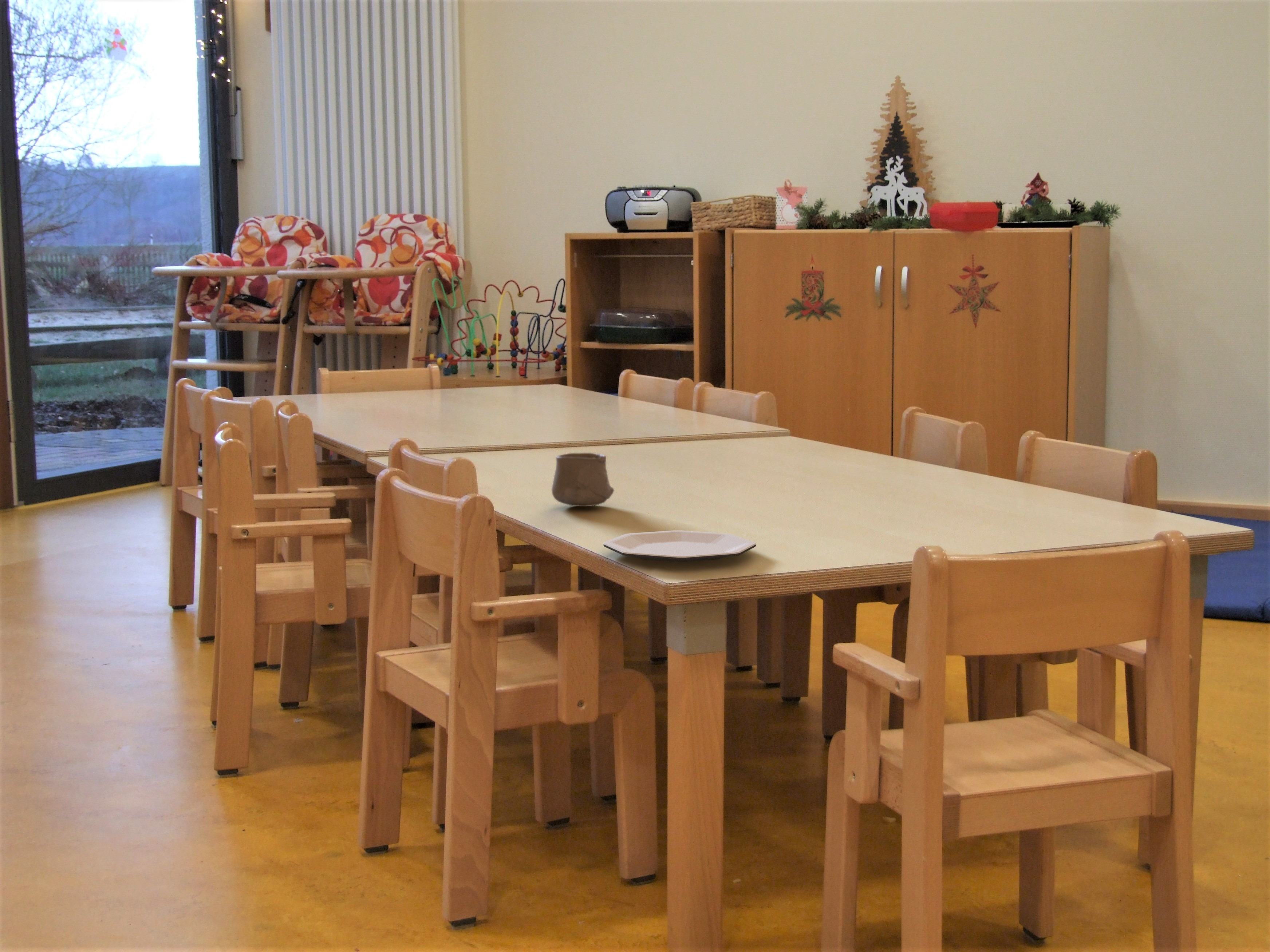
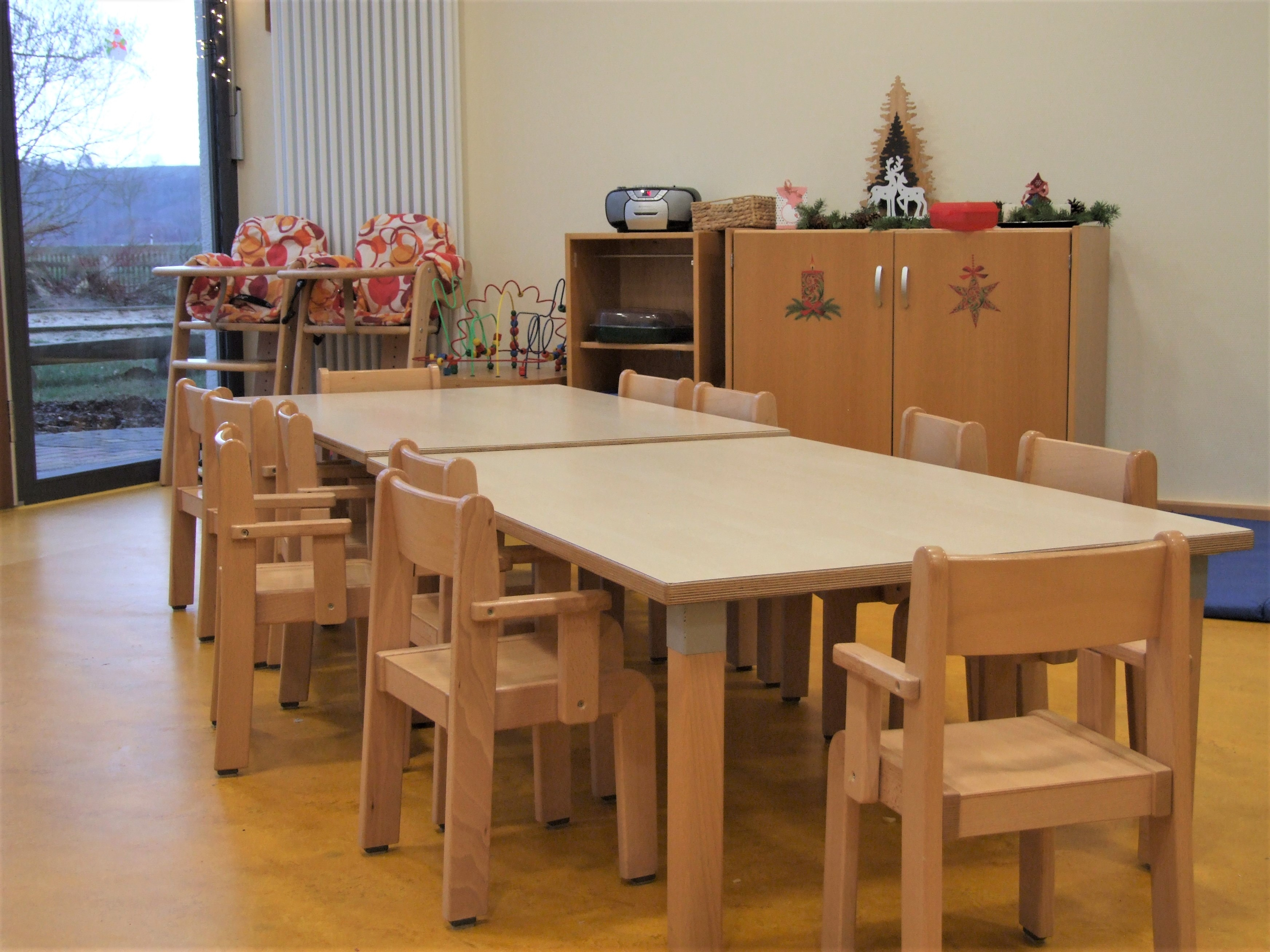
- cup (581, 480)
- plate (679, 548)
